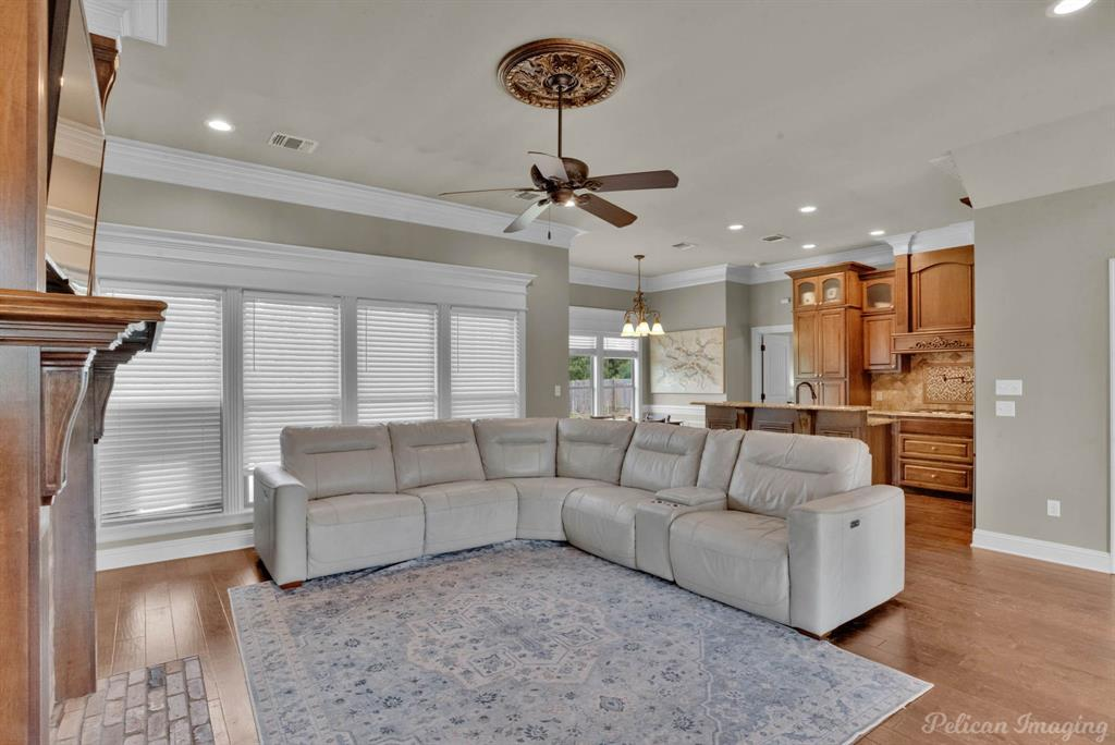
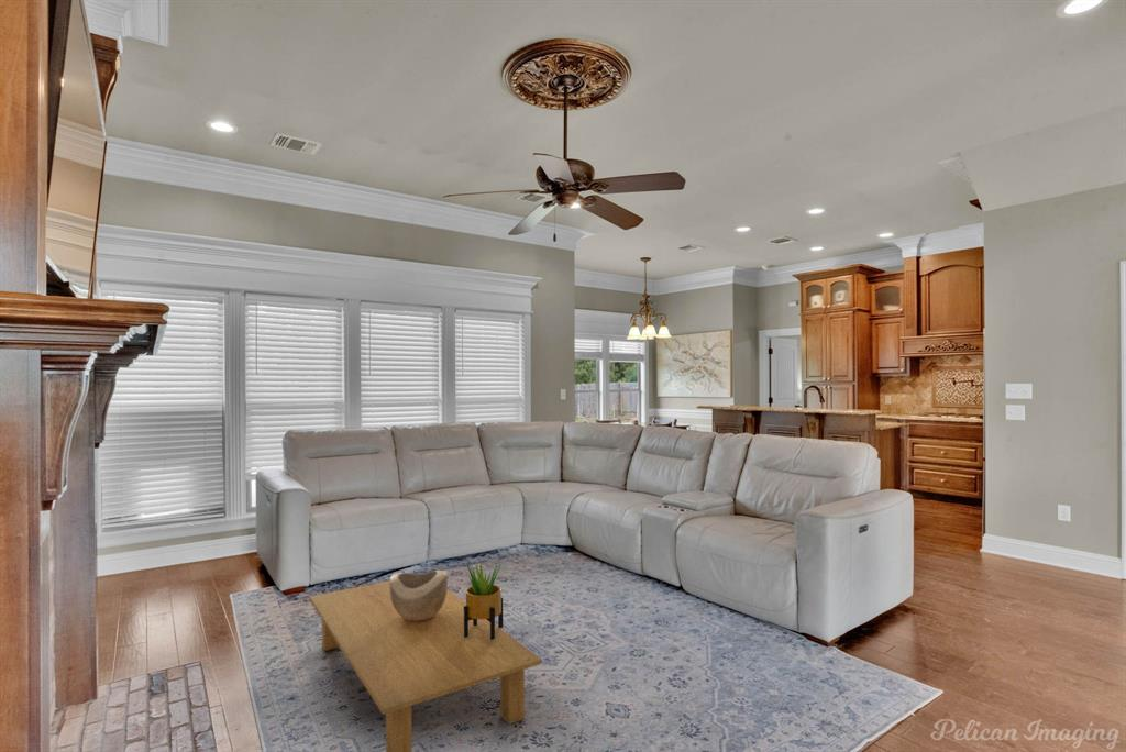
+ decorative bowl (419, 594)
+ potted plant (483, 595)
+ coffee table (410, 650)
